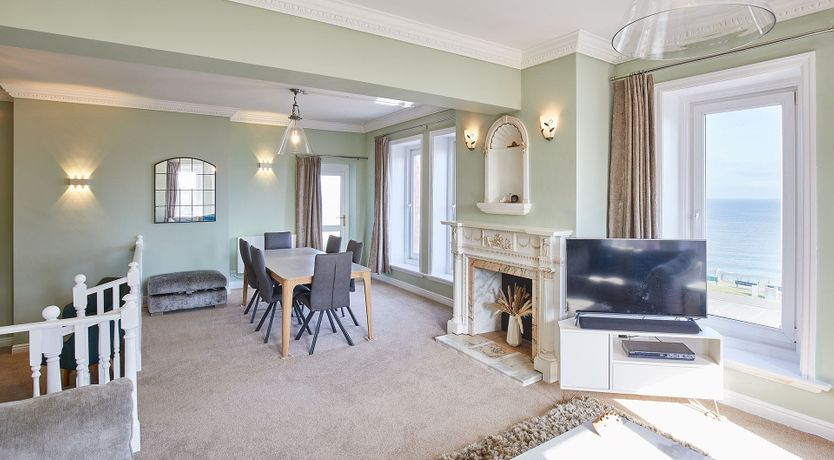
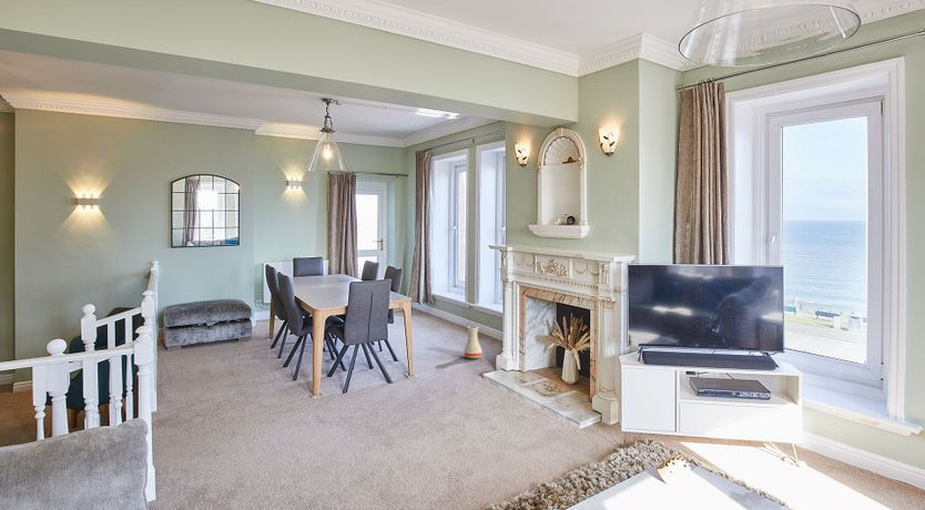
+ vase (472, 341)
